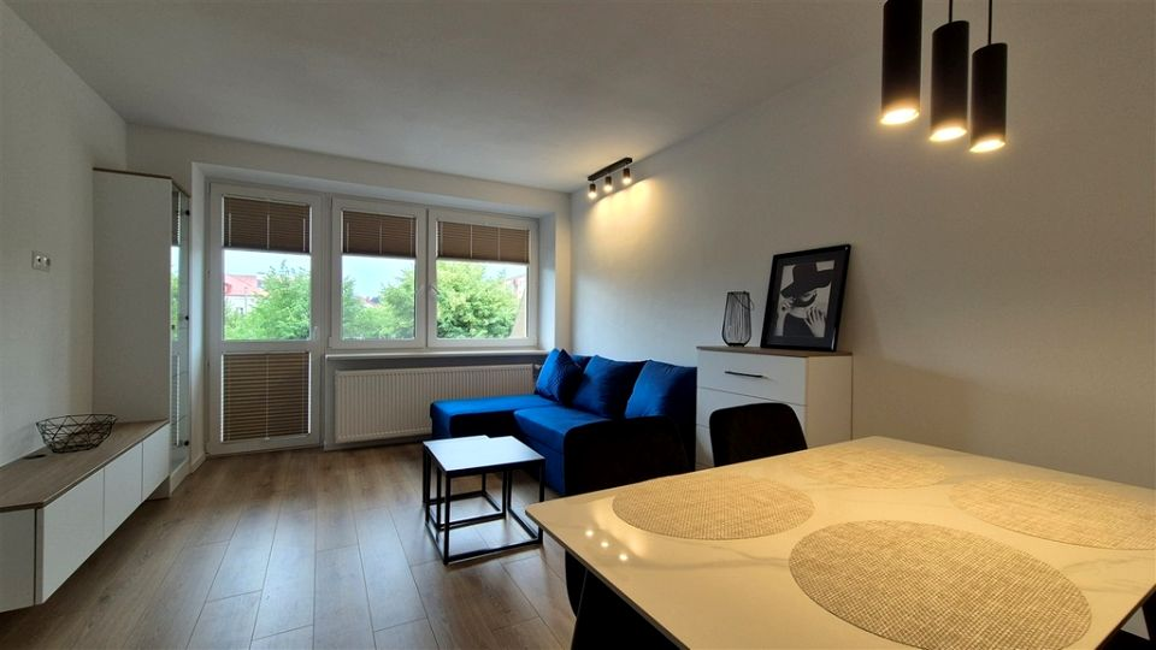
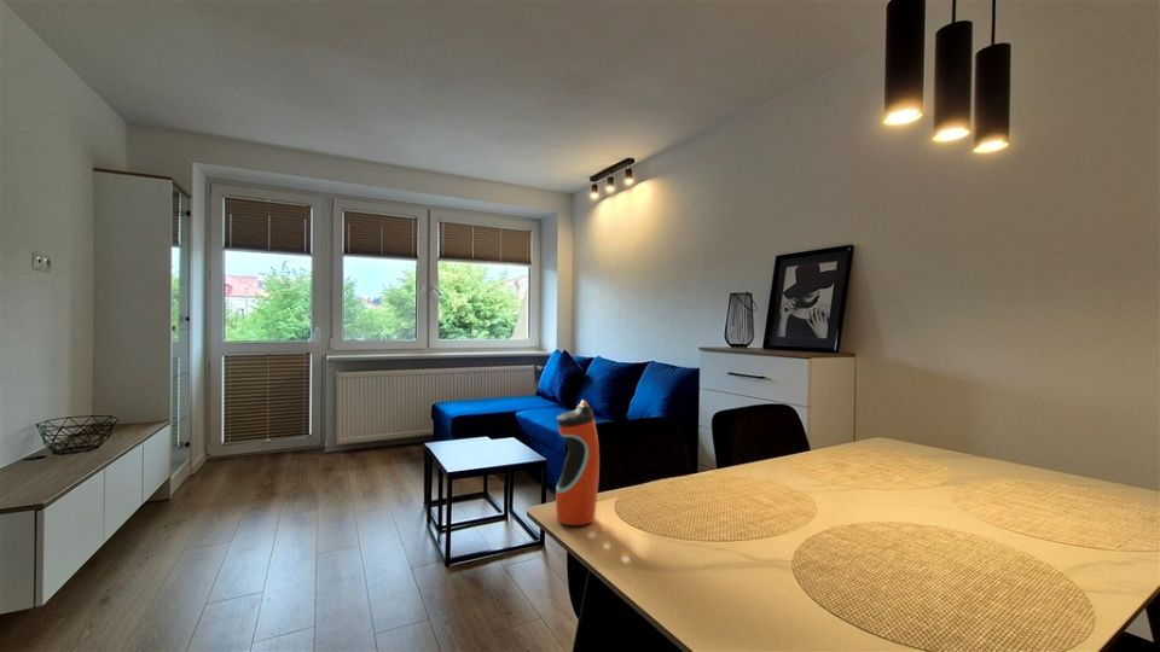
+ water bottle (578, 460)
